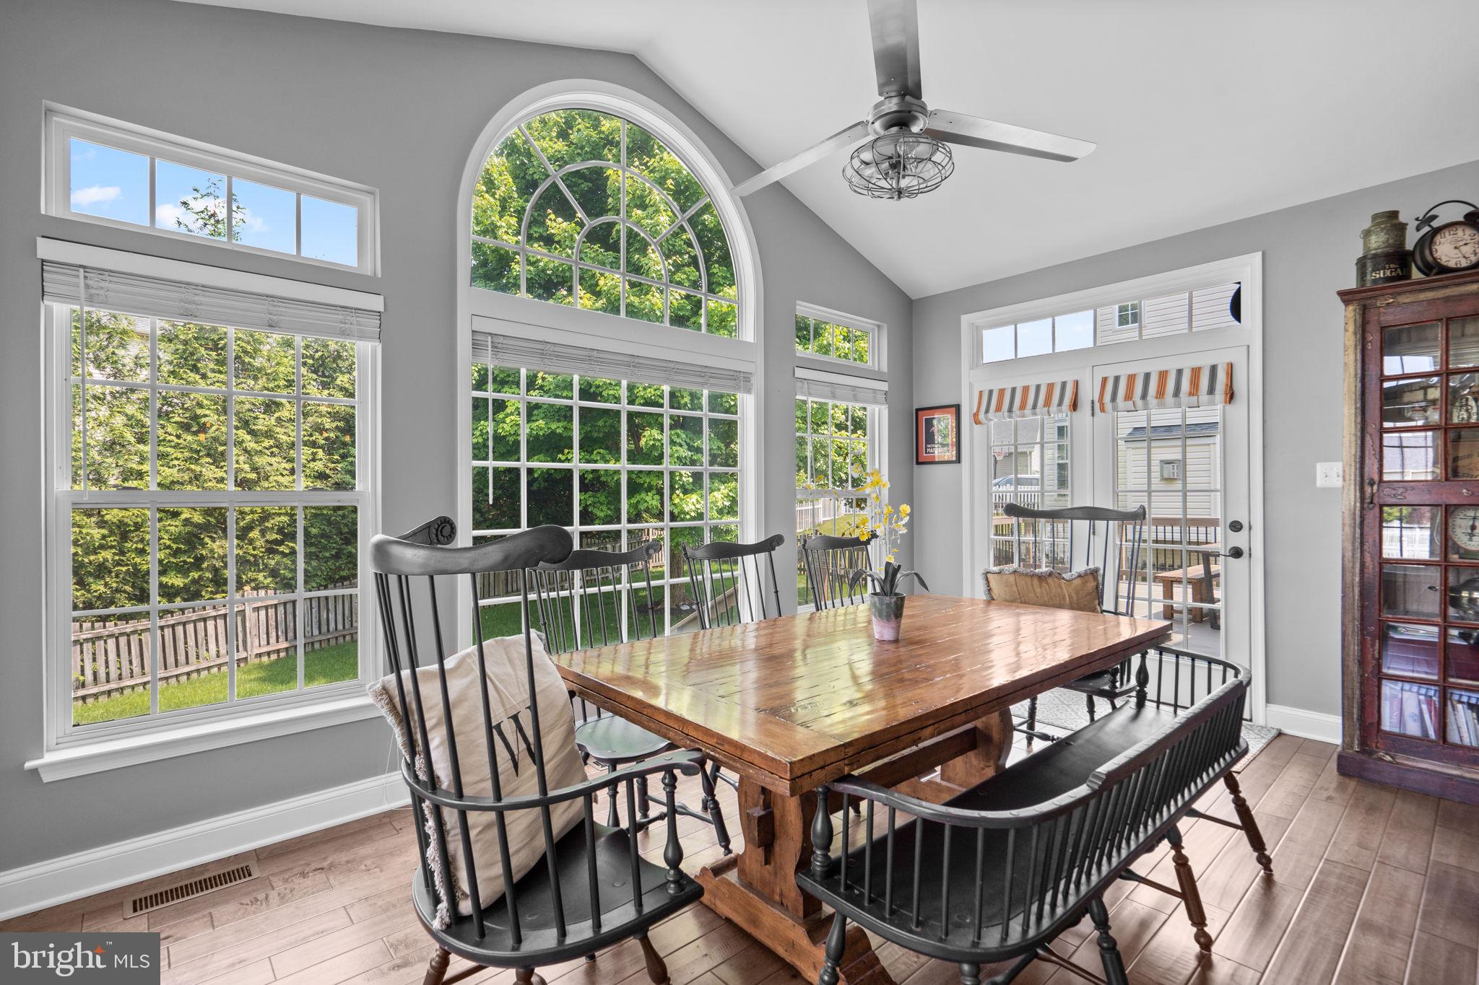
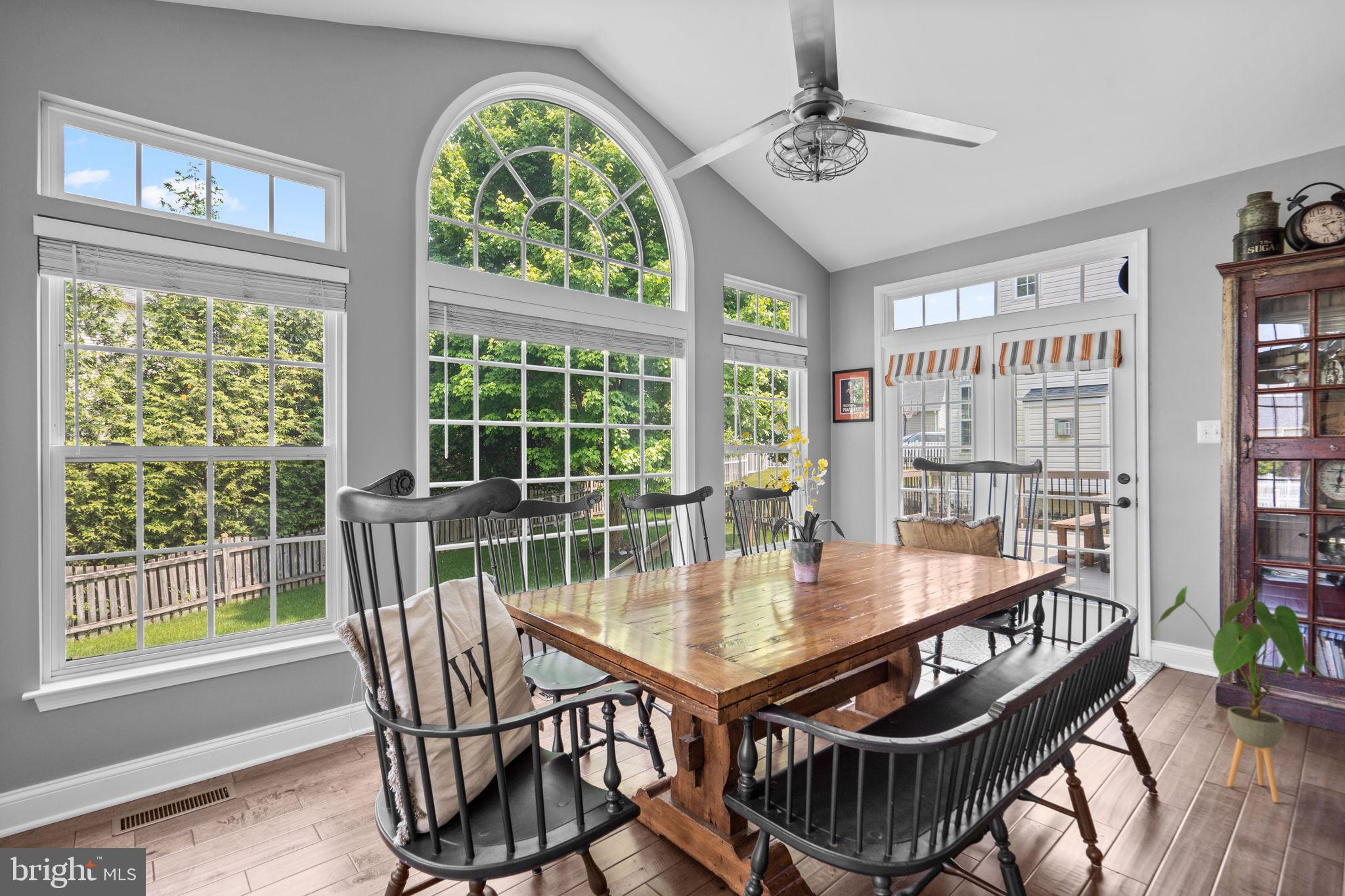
+ house plant (1251, 693)
